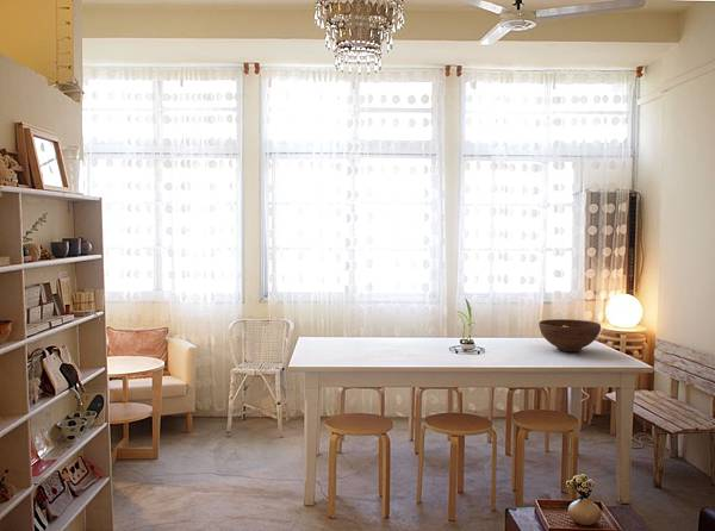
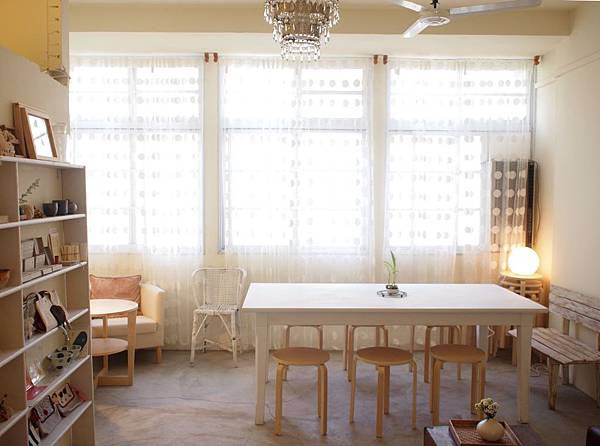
- fruit bowl (568, 336)
